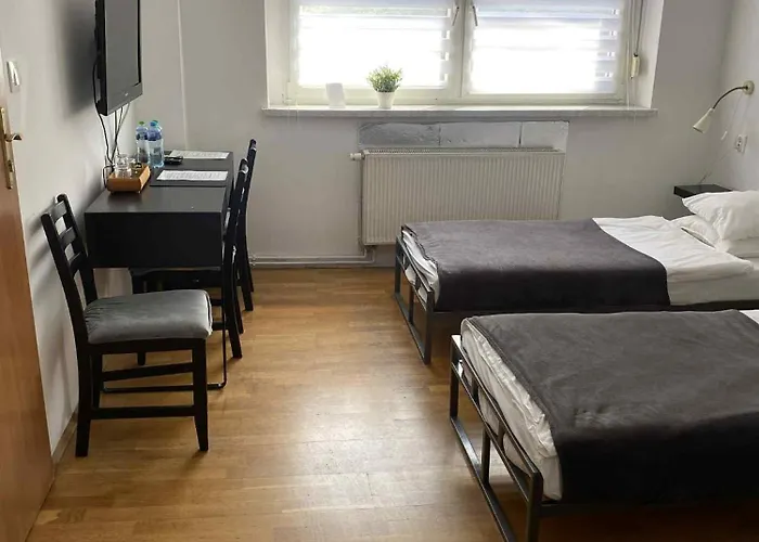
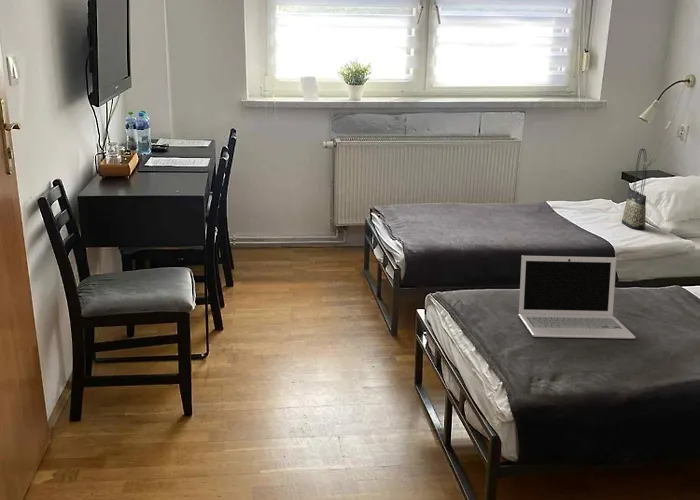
+ laptop (576, 295)
+ tote bag (635, 186)
